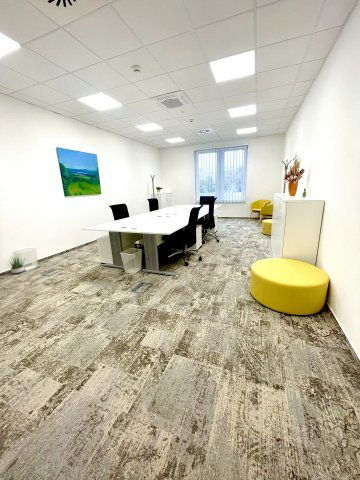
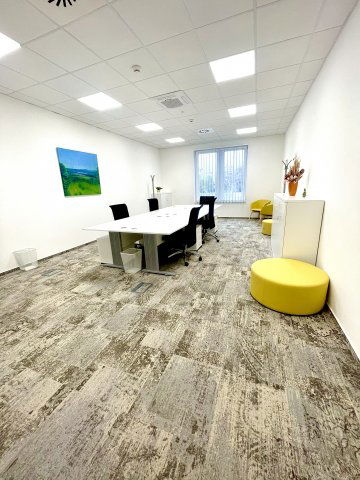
- potted plant (16, 264)
